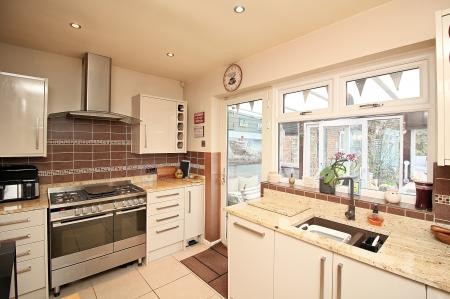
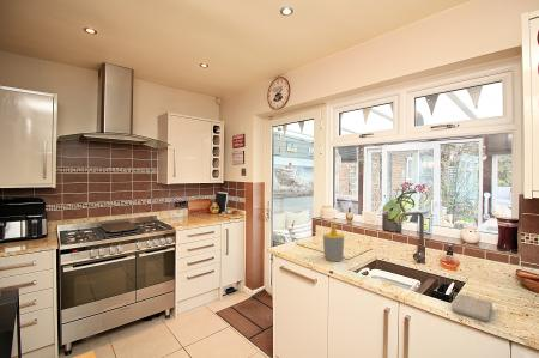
+ washcloth (472, 305)
+ soap bottle (333, 241)
